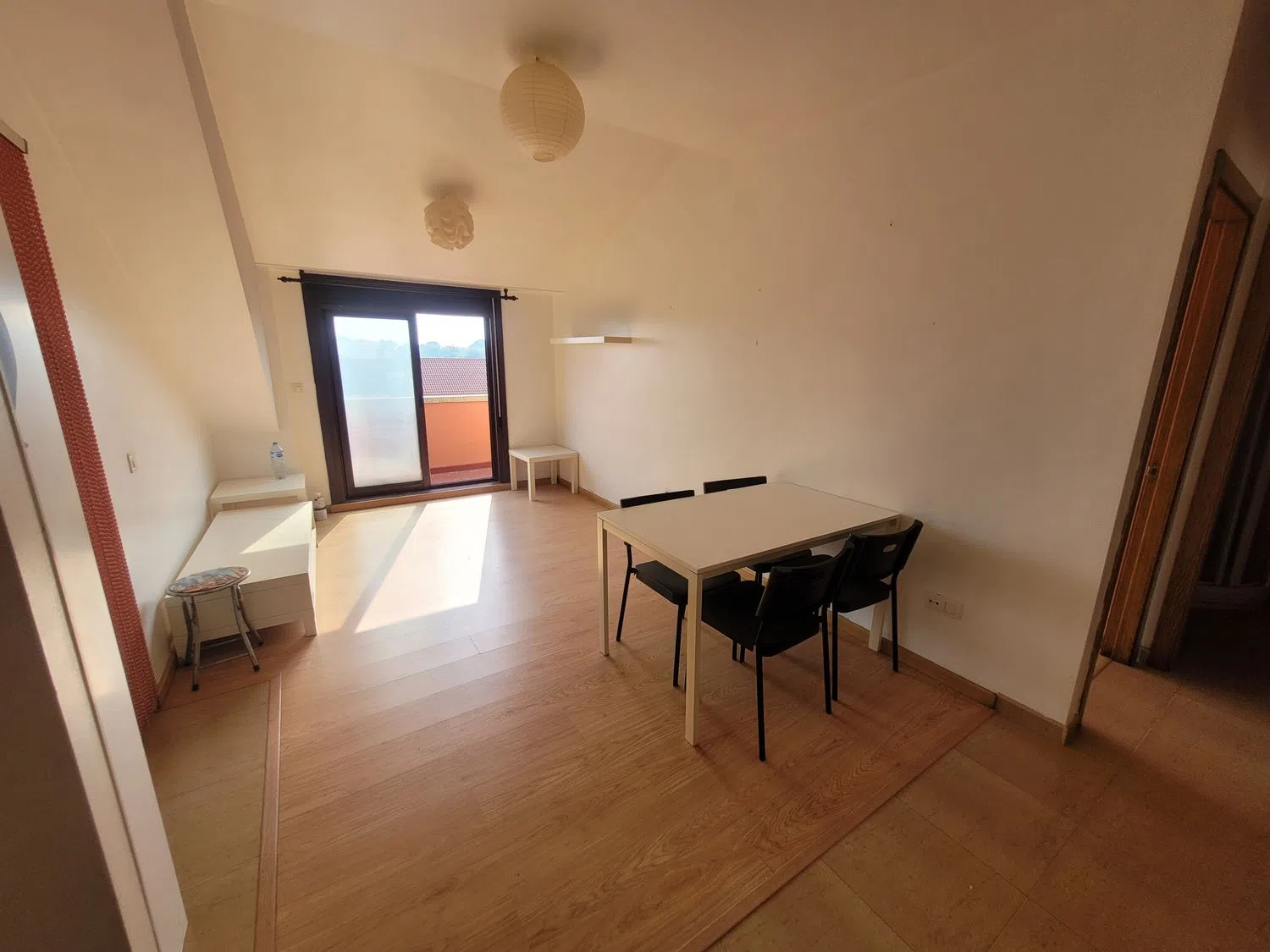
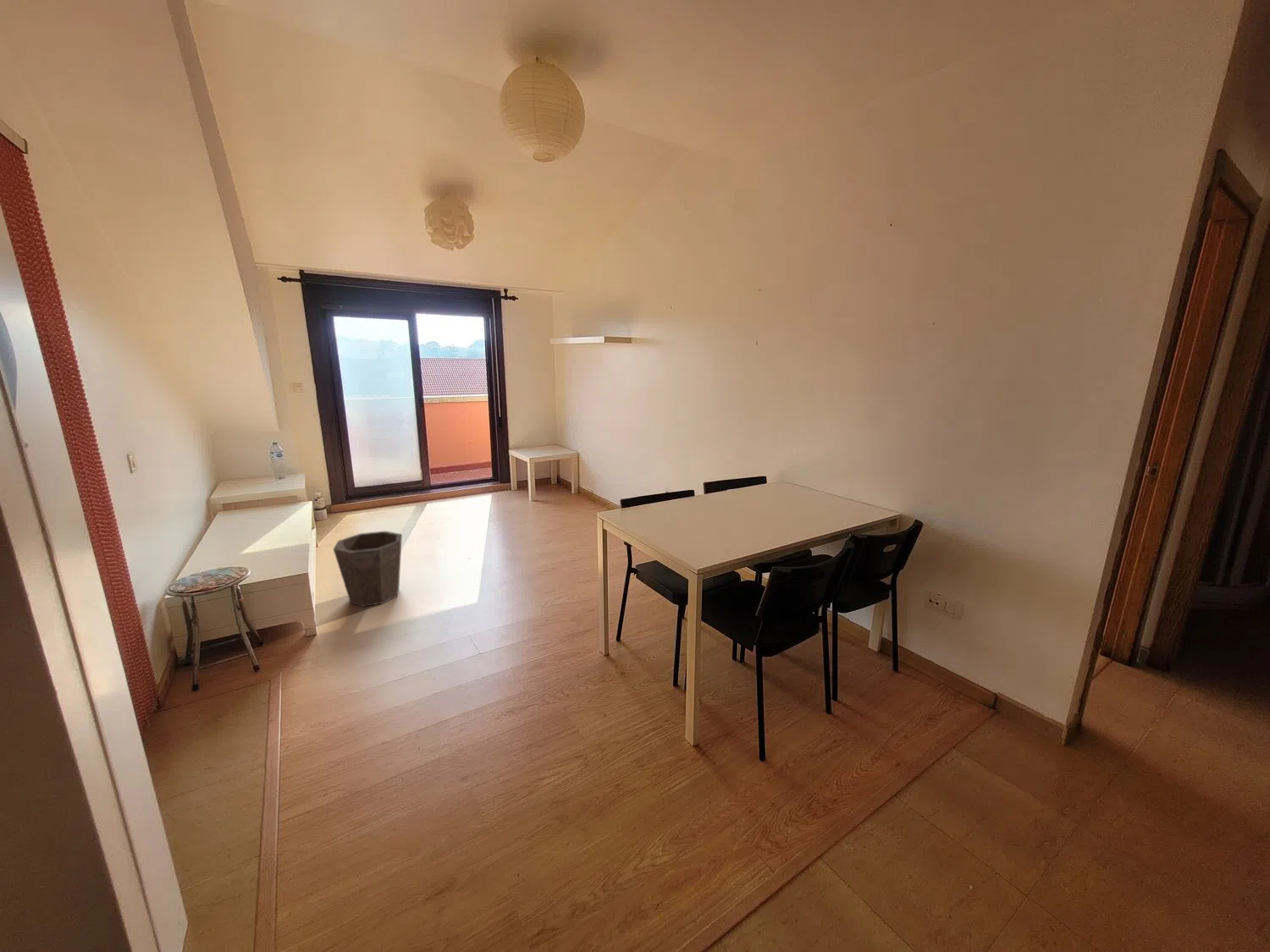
+ waste bin (372, 569)
